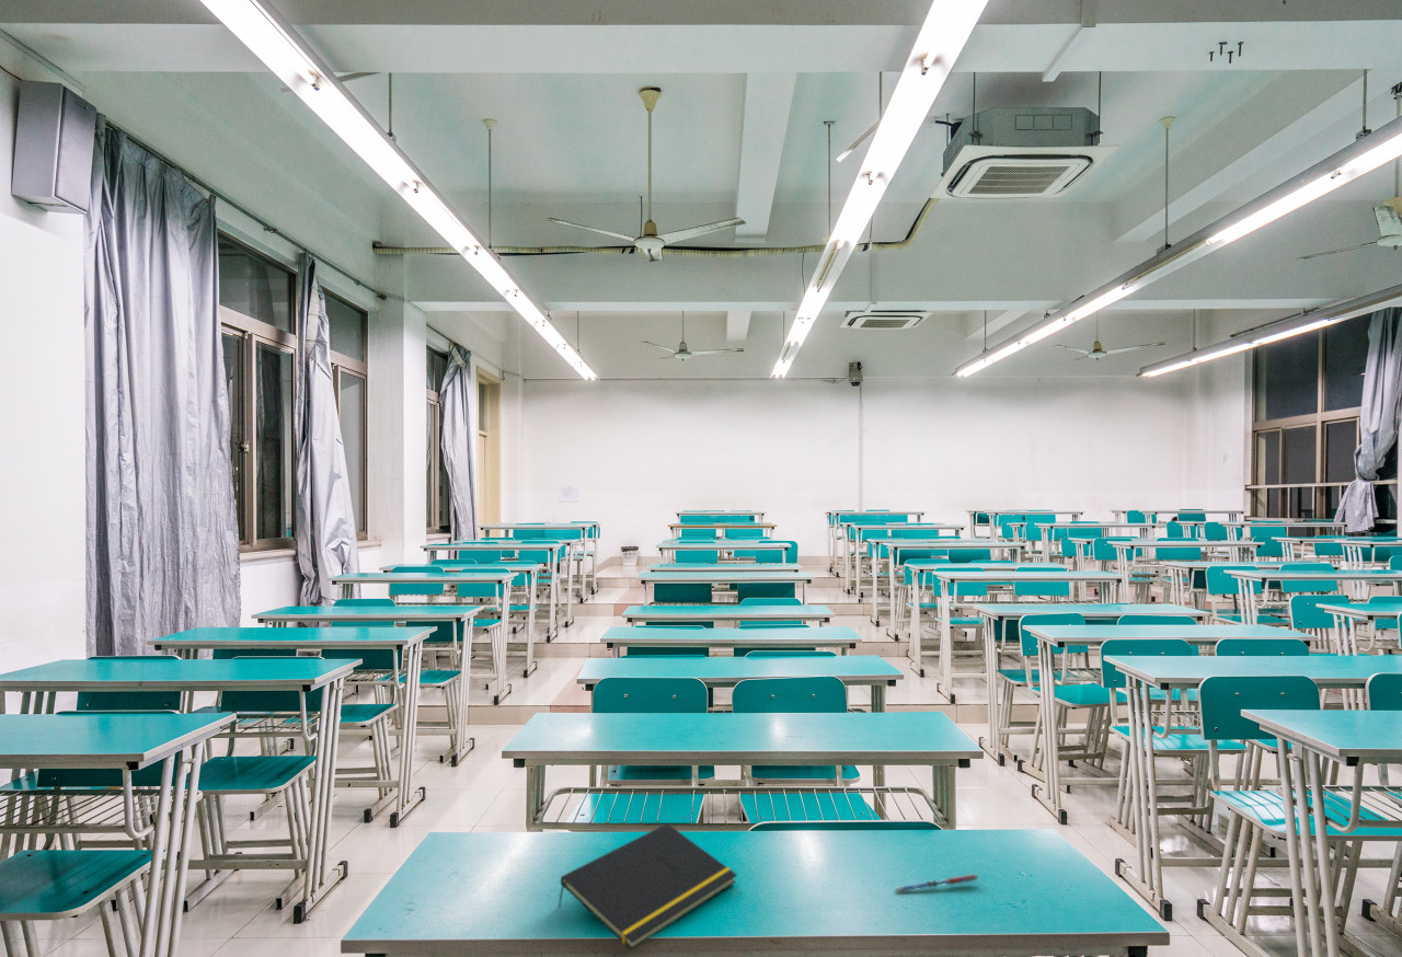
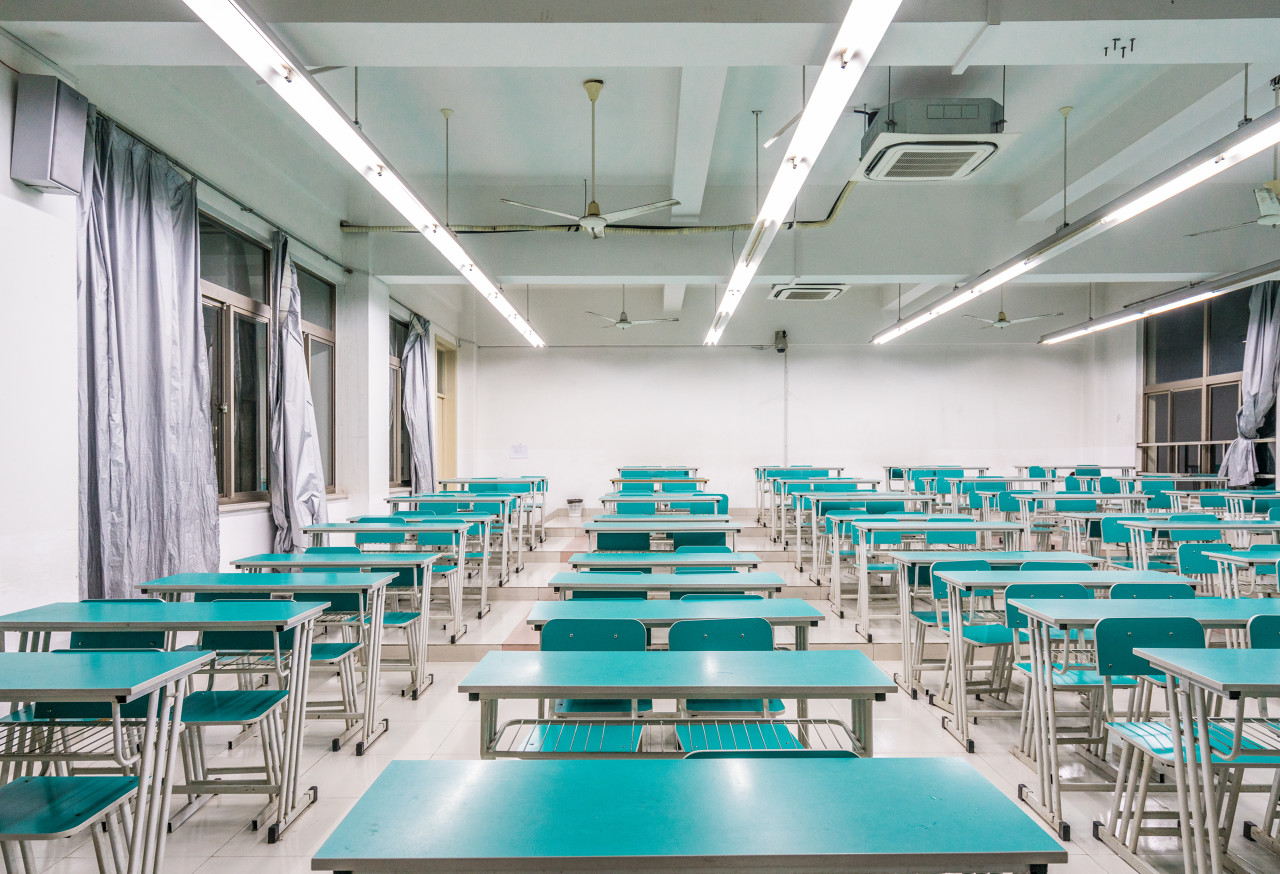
- notepad (651, 878)
- pen (936, 881)
